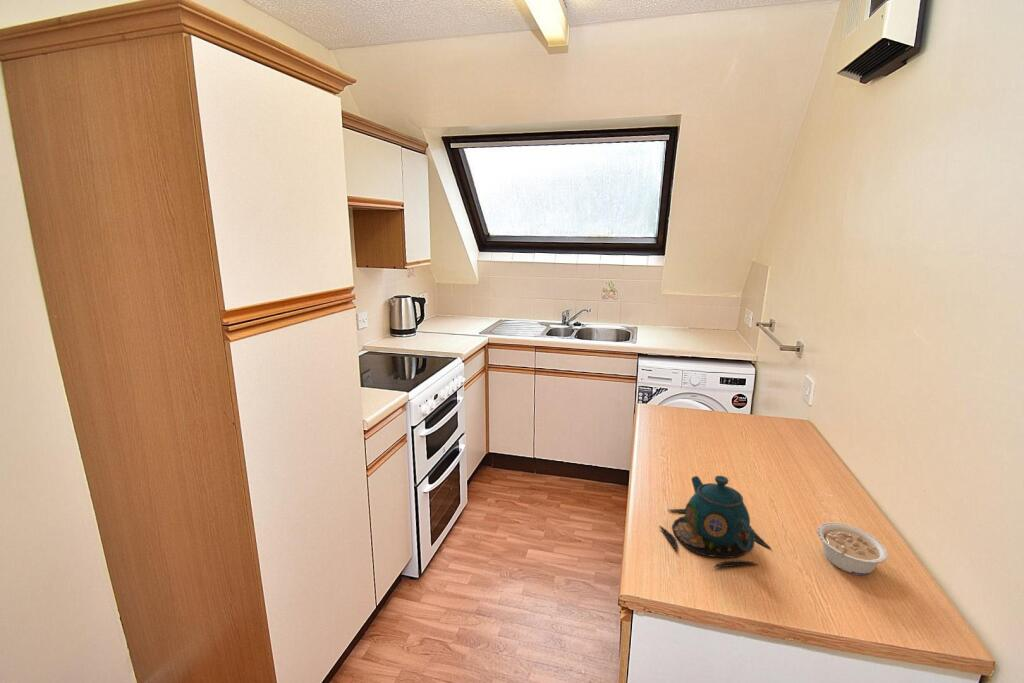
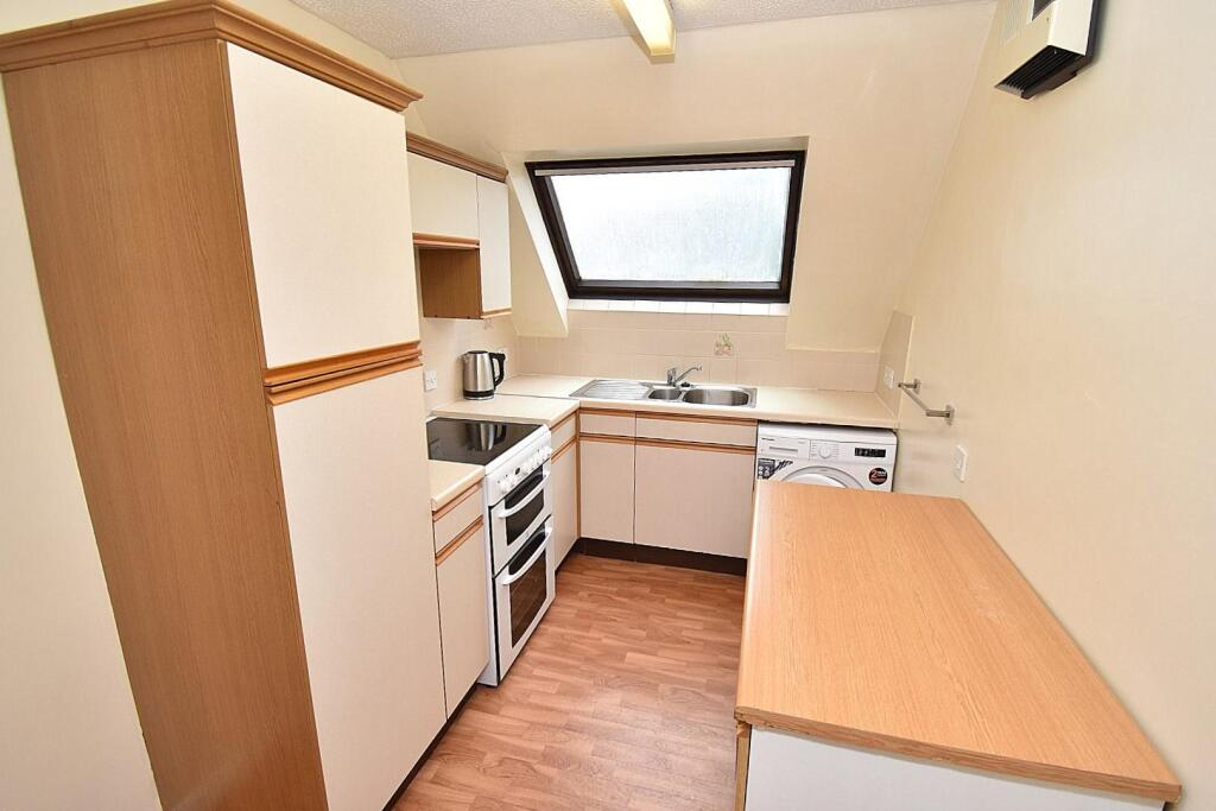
- legume (851, 550)
- teapot (715, 508)
